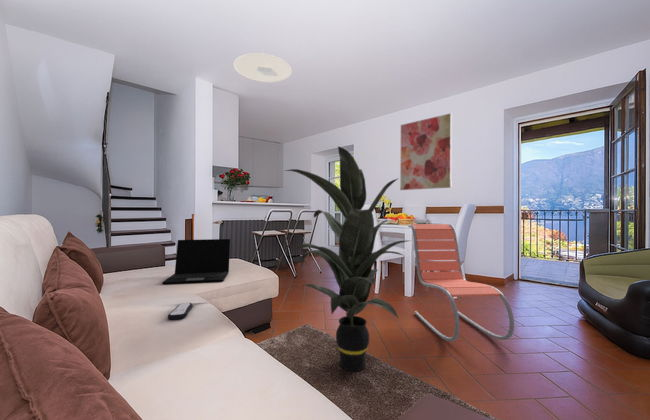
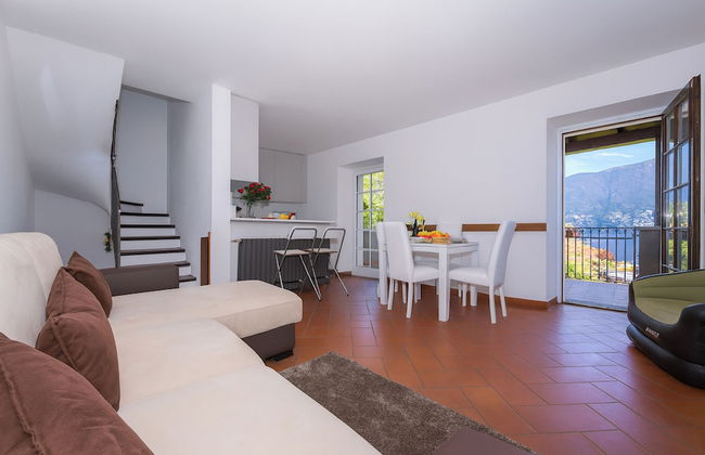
- lounge chair (451, 276)
- remote control (181, 310)
- indoor plant (345, 258)
- ceiling light (263, 66)
- wall art (424, 154)
- laptop (199, 259)
